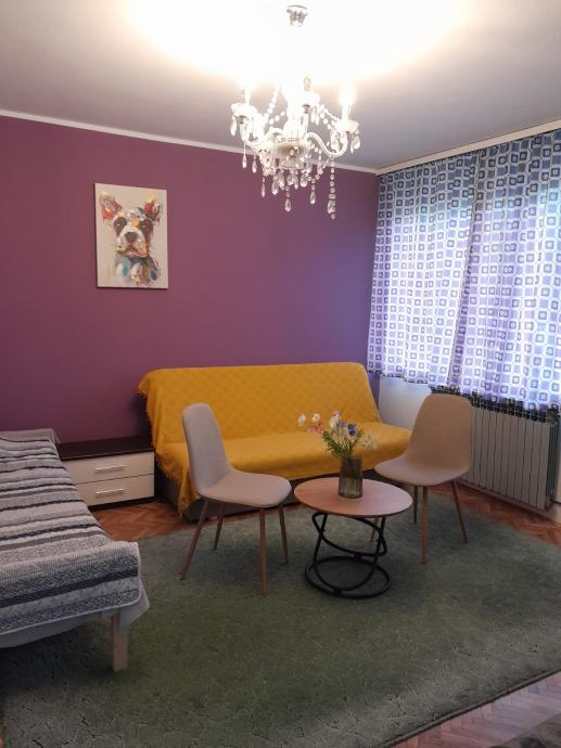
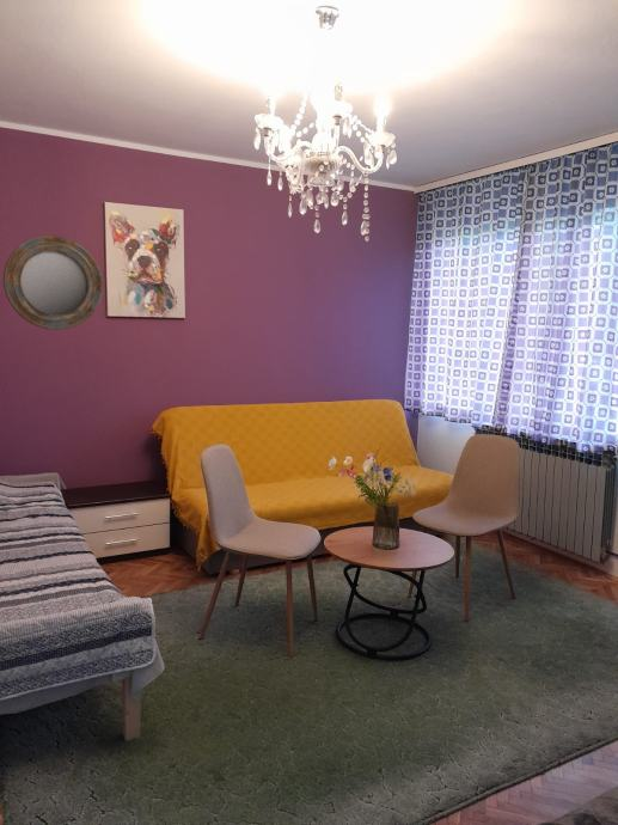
+ home mirror (54, 282)
